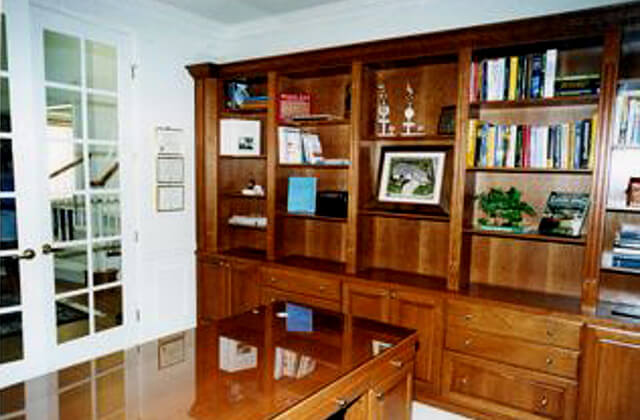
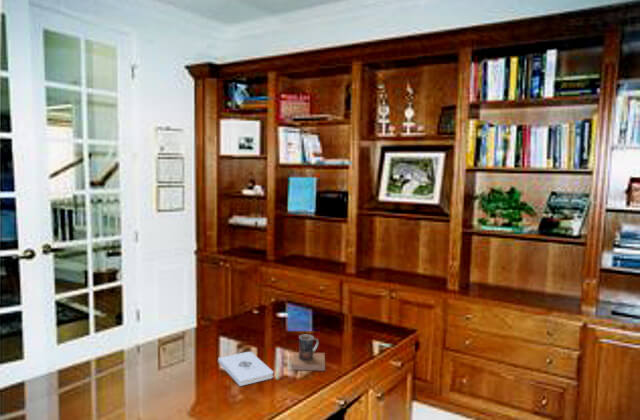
+ mug (308, 350)
+ notepad (245, 367)
